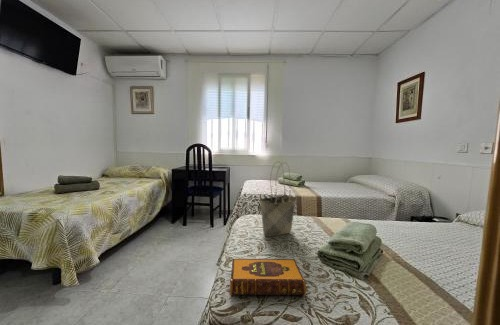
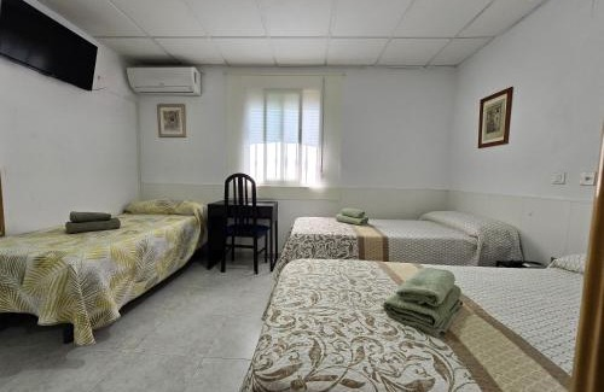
- hardback book (265, 276)
- tote bag (278, 198)
